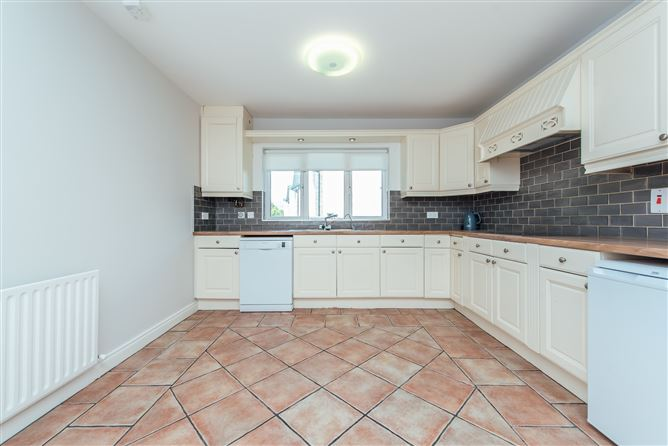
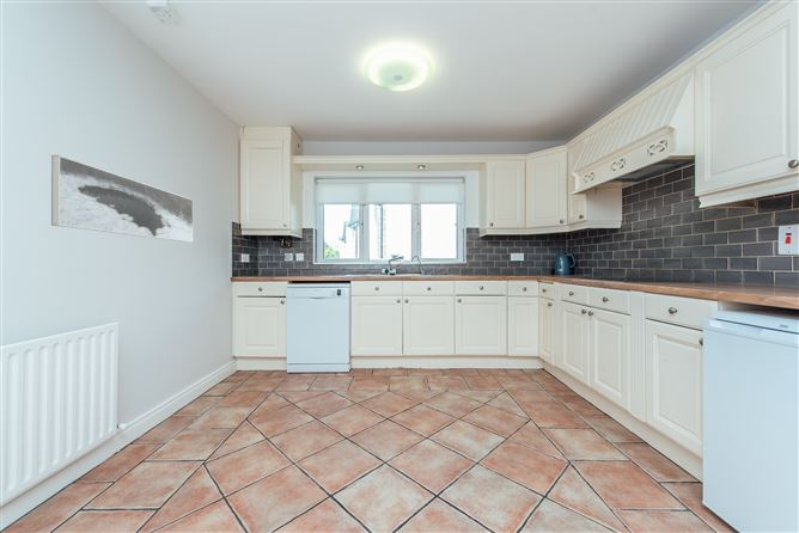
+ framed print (140, 209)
